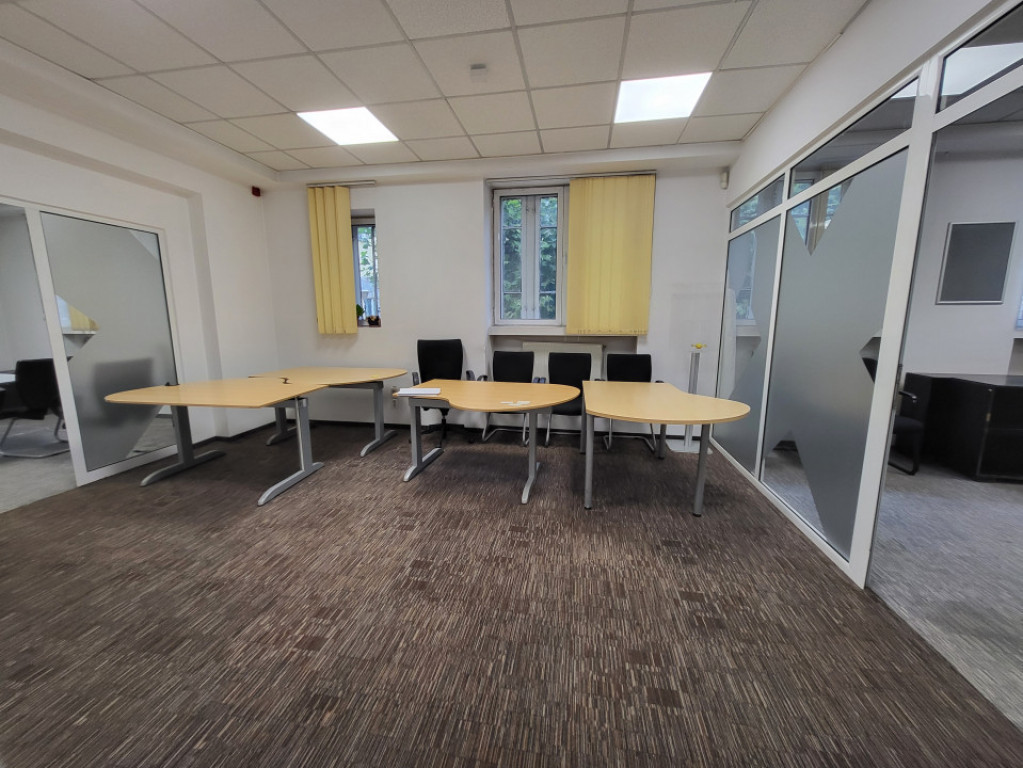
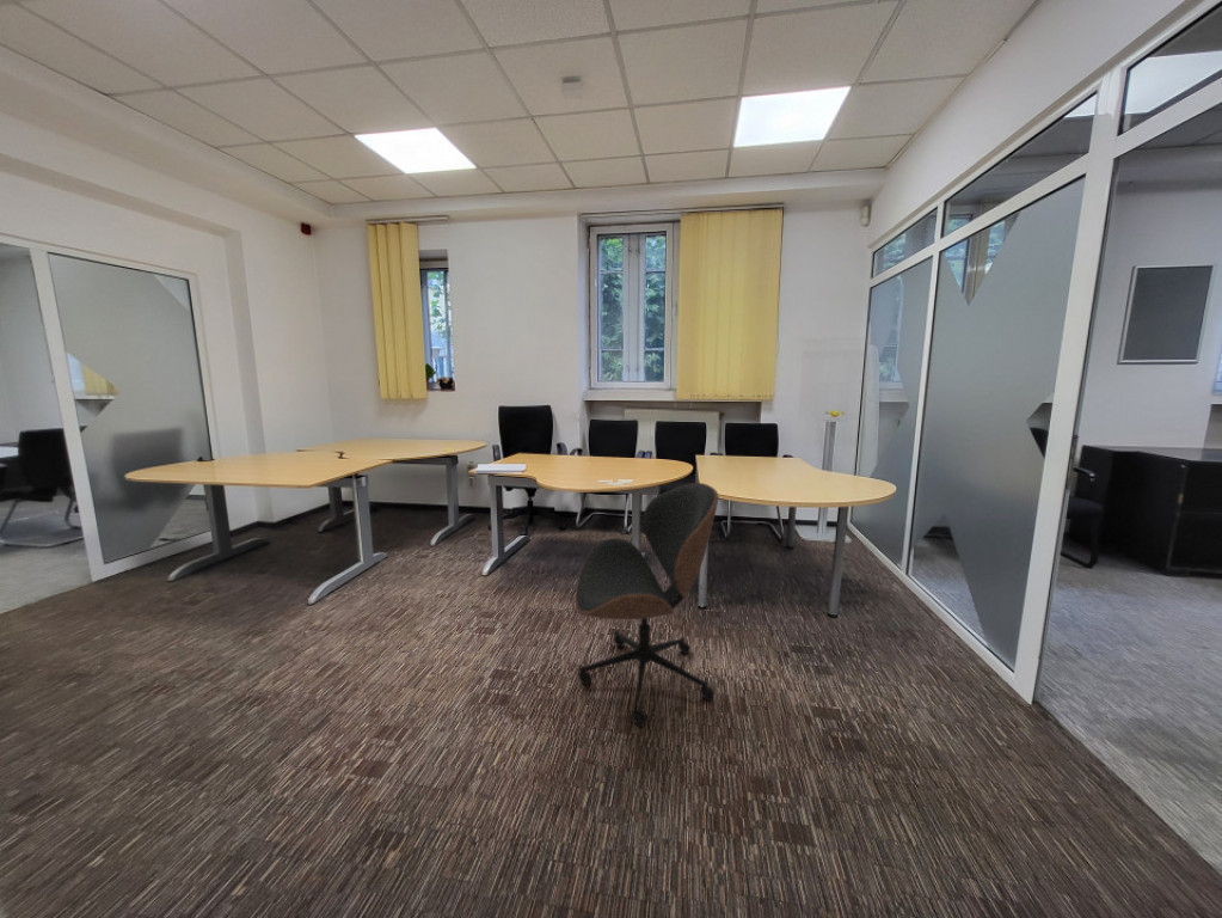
+ office chair (639, 586)
